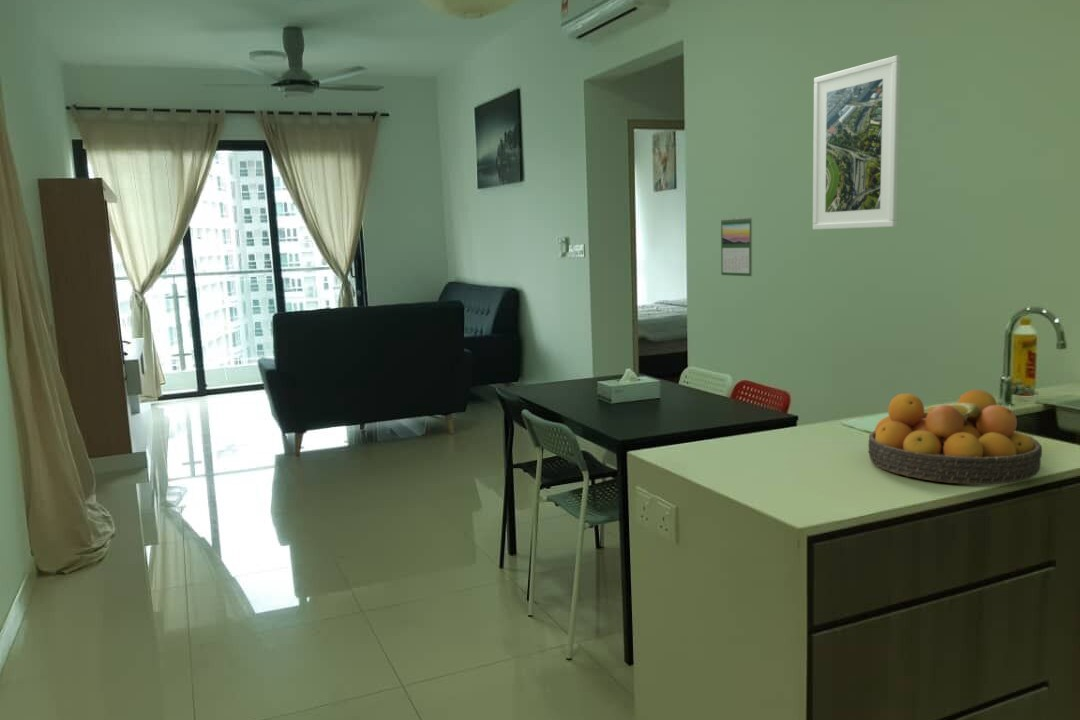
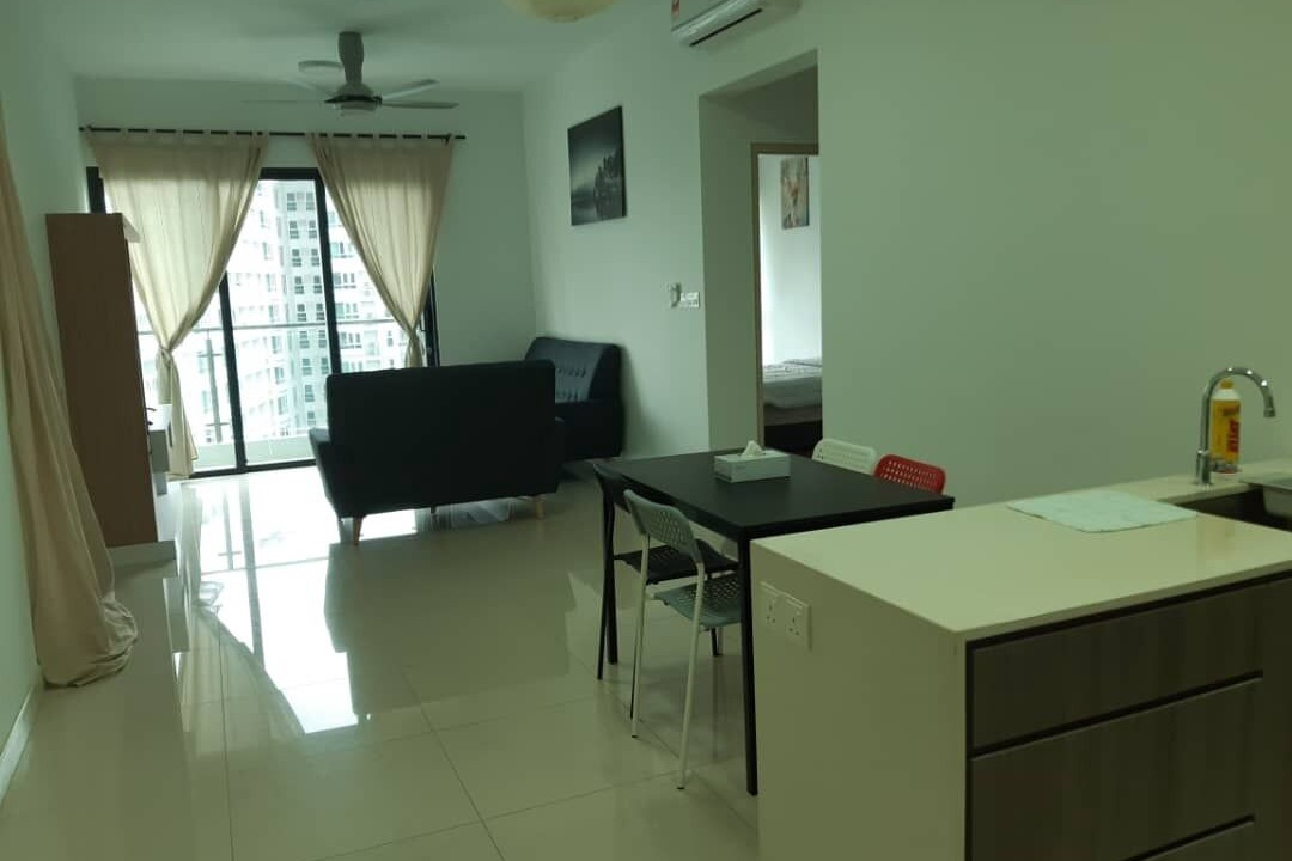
- fruit bowl (951, 428)
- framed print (853, 148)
- calendar (736, 246)
